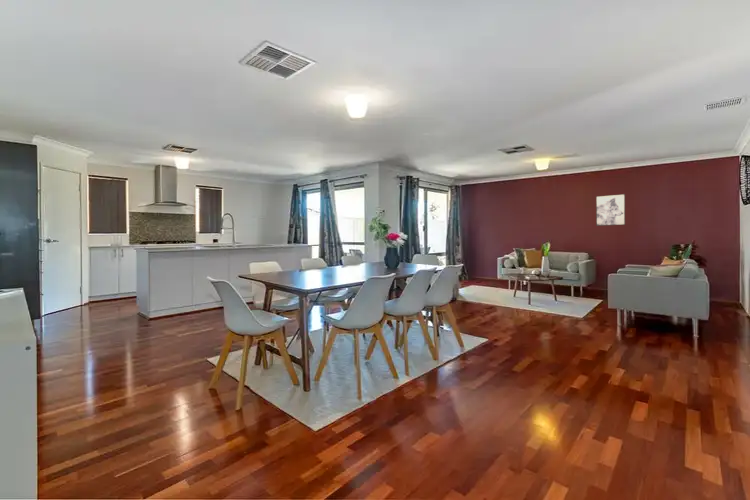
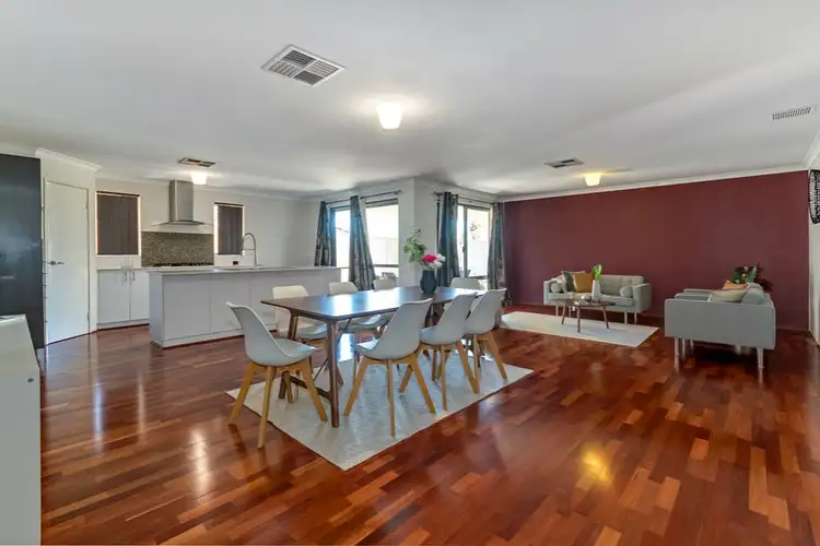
- wall art (610, 210)
